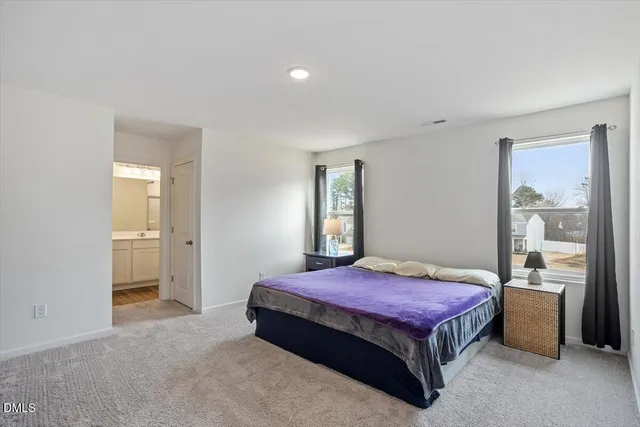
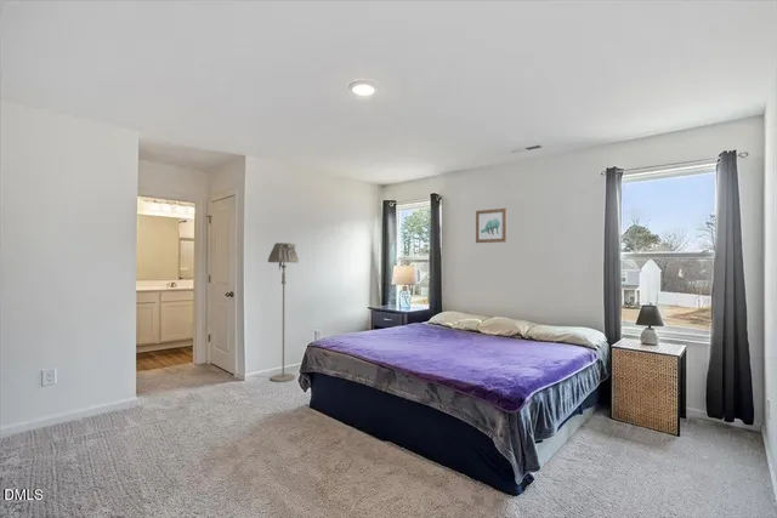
+ floor lamp (283, 311)
+ wall art (490, 226)
